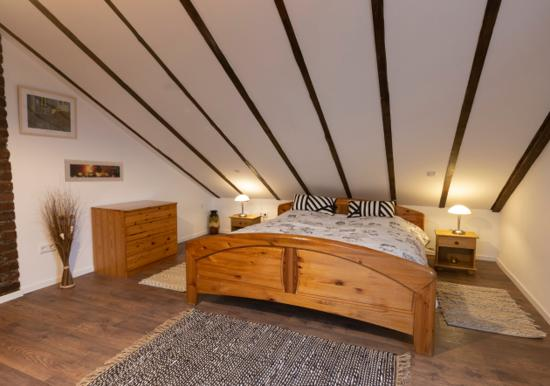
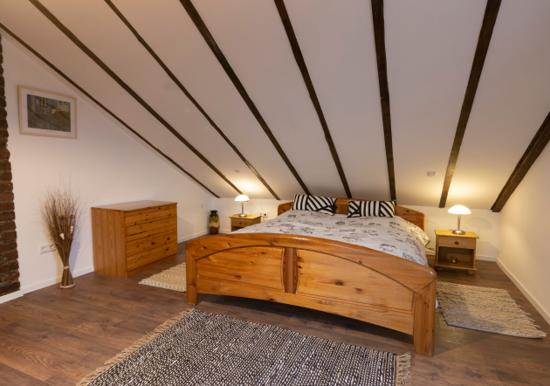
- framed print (96, 171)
